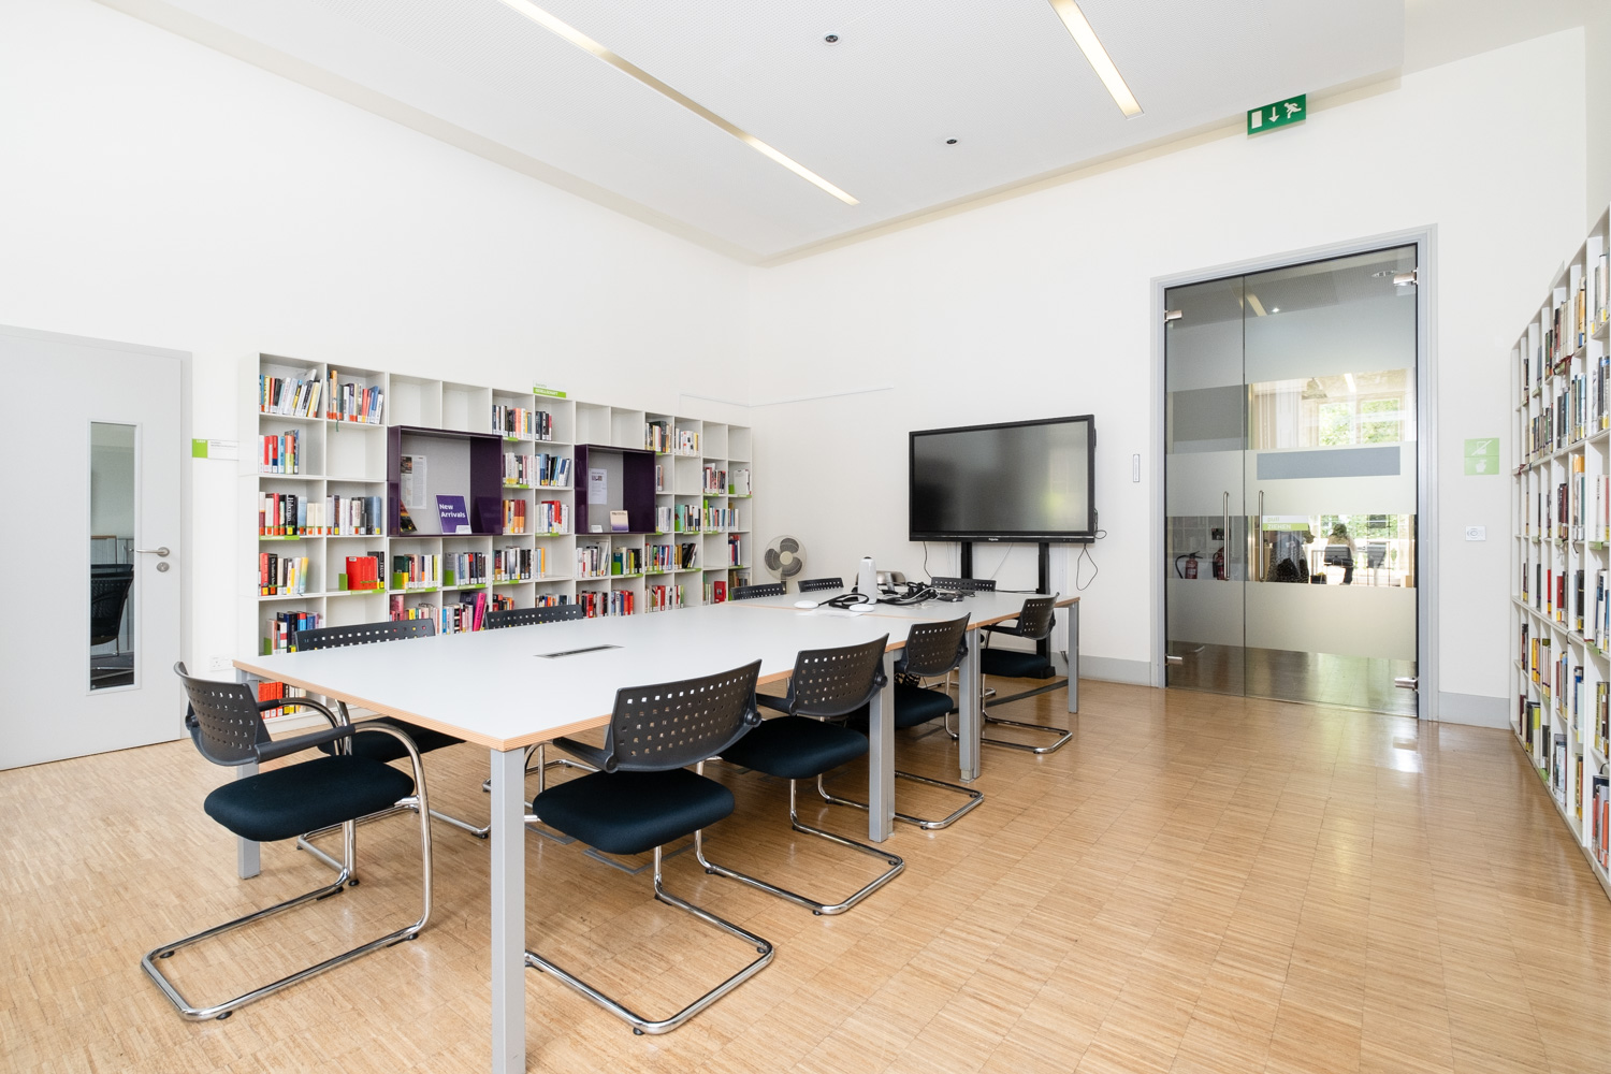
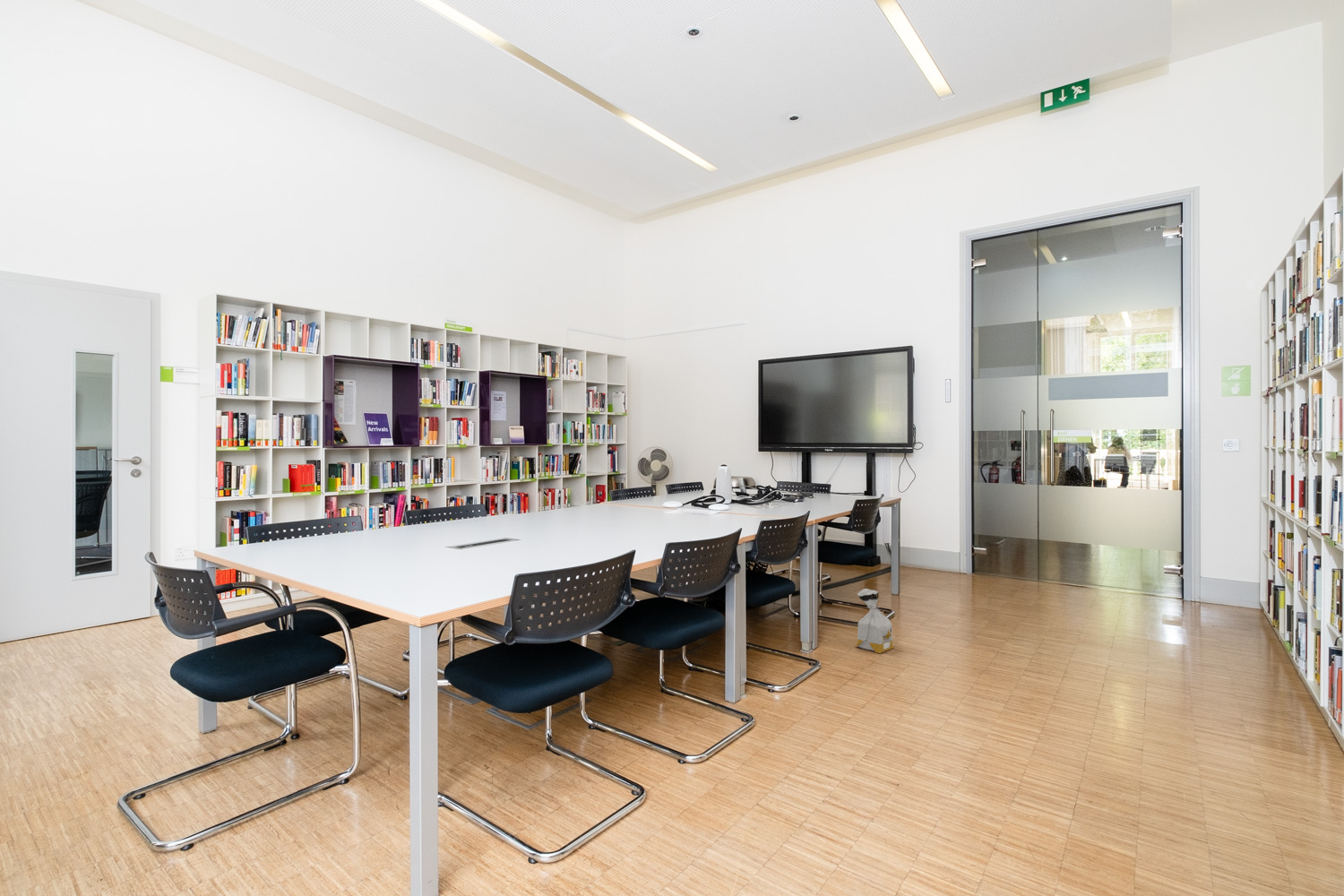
+ bag (873, 617)
